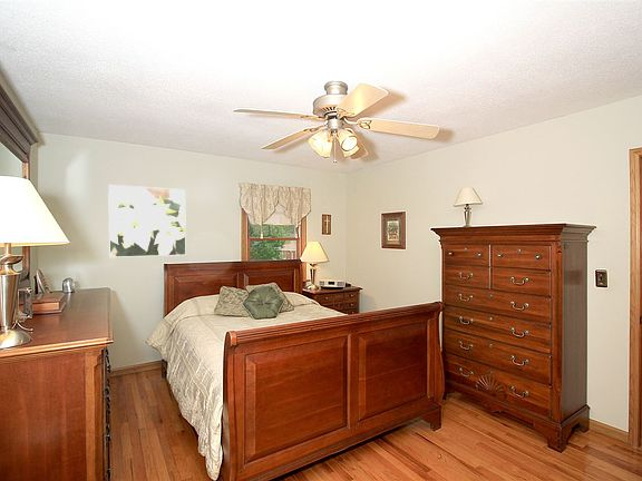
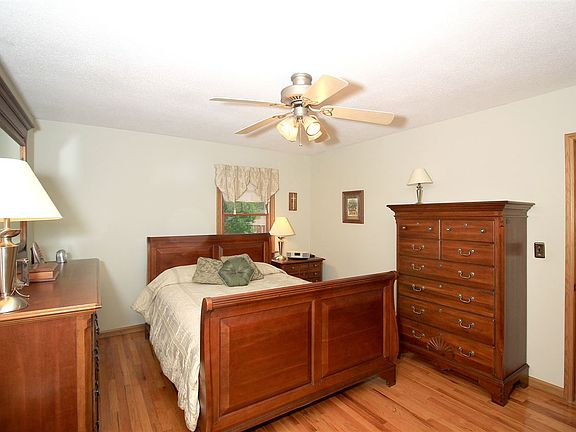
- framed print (148, 222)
